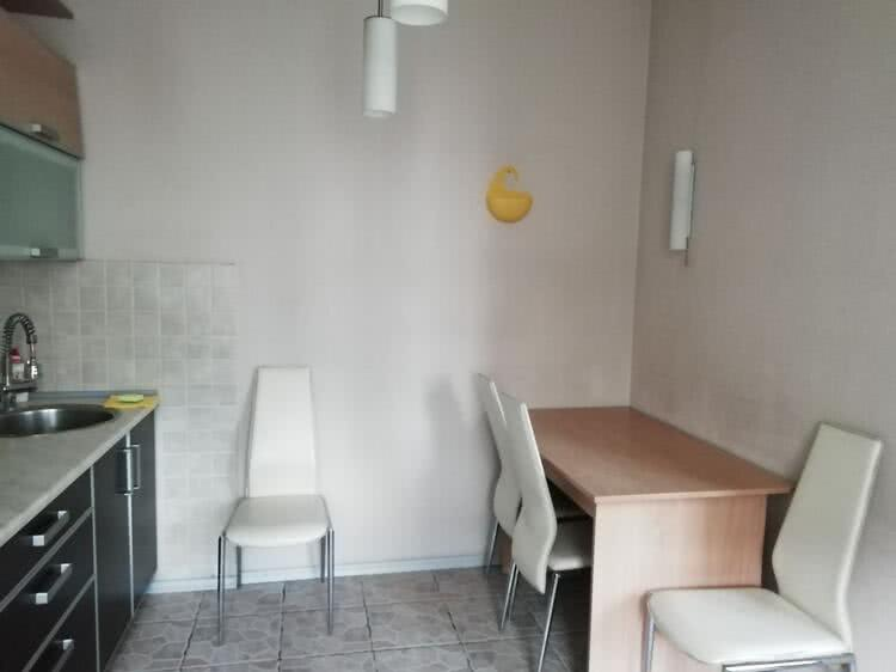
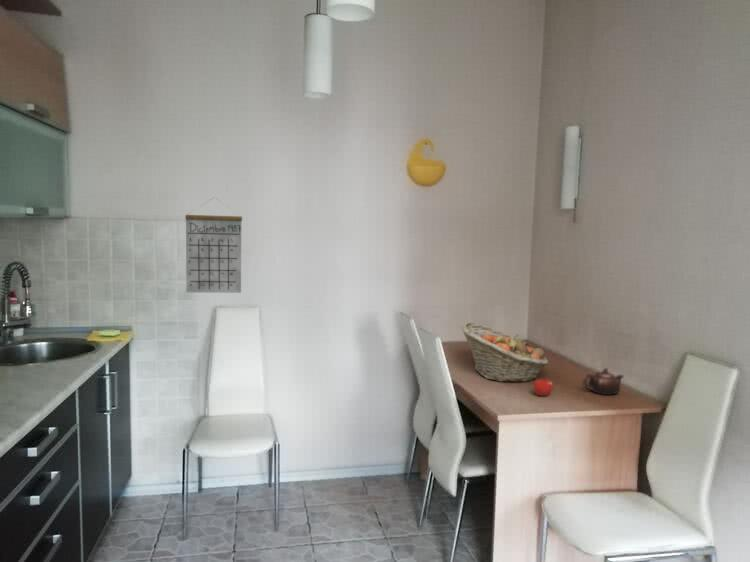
+ calendar (214, 245)
+ apple (543, 386)
+ fruit basket (502, 350)
+ teapot (603, 379)
